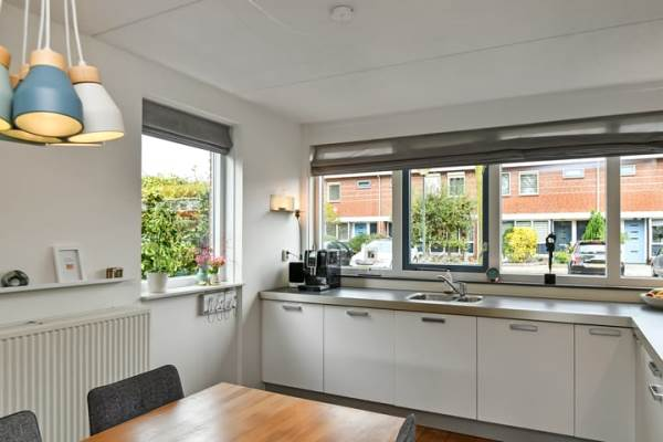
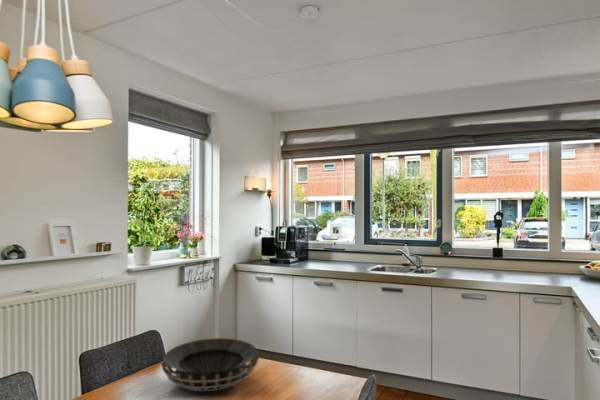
+ decorative bowl (211, 366)
